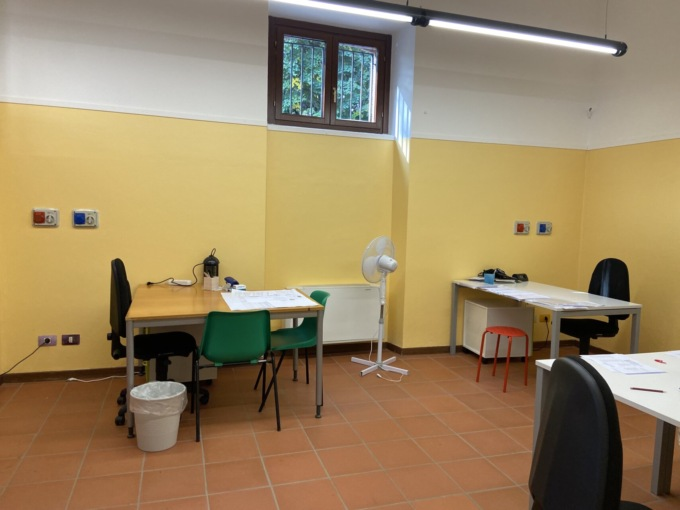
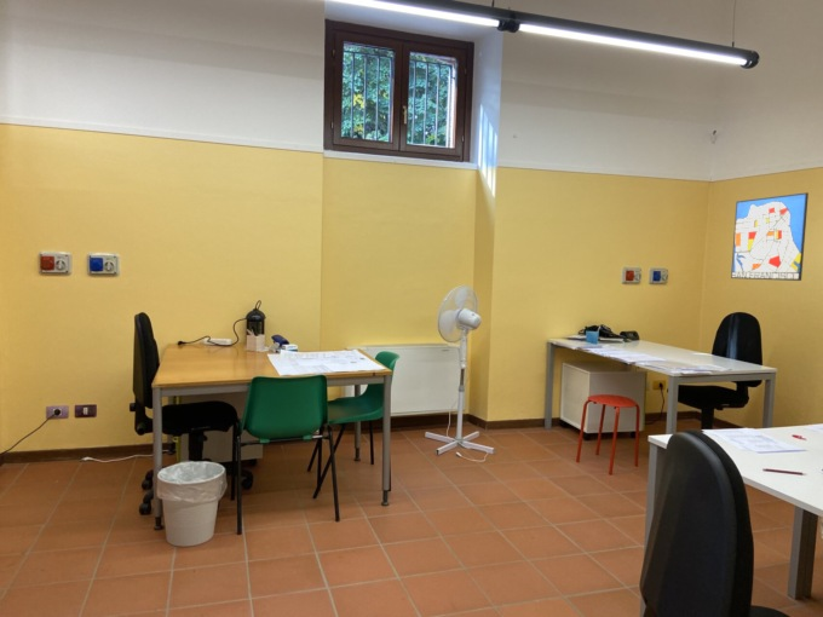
+ wall art (766, 238)
